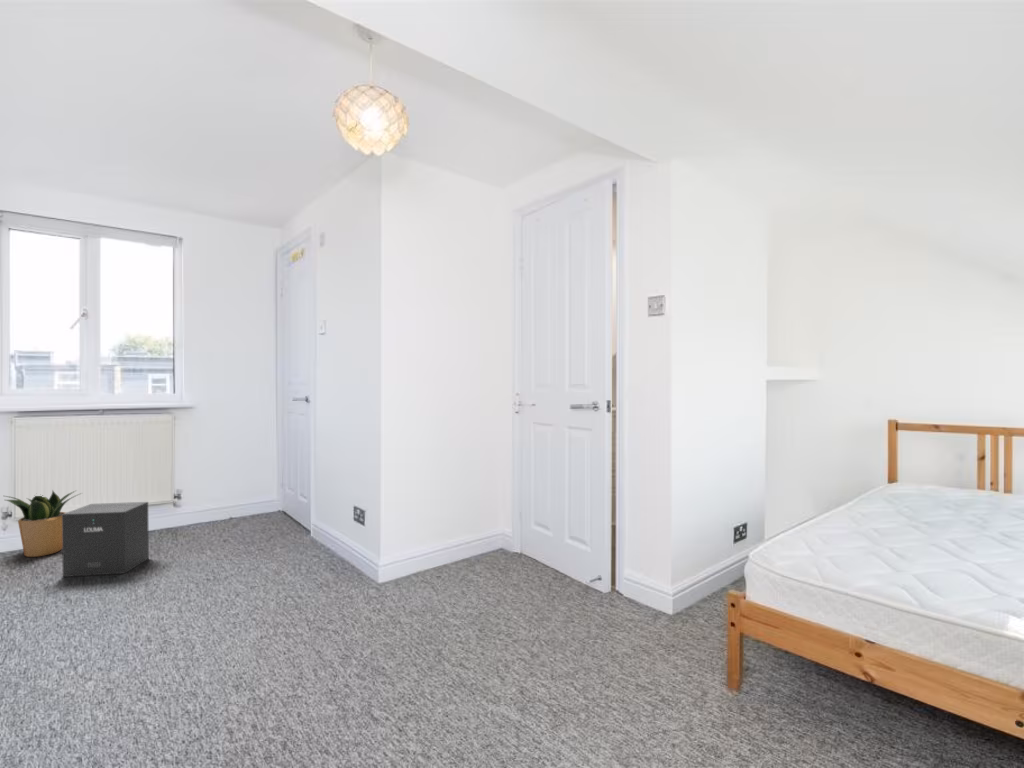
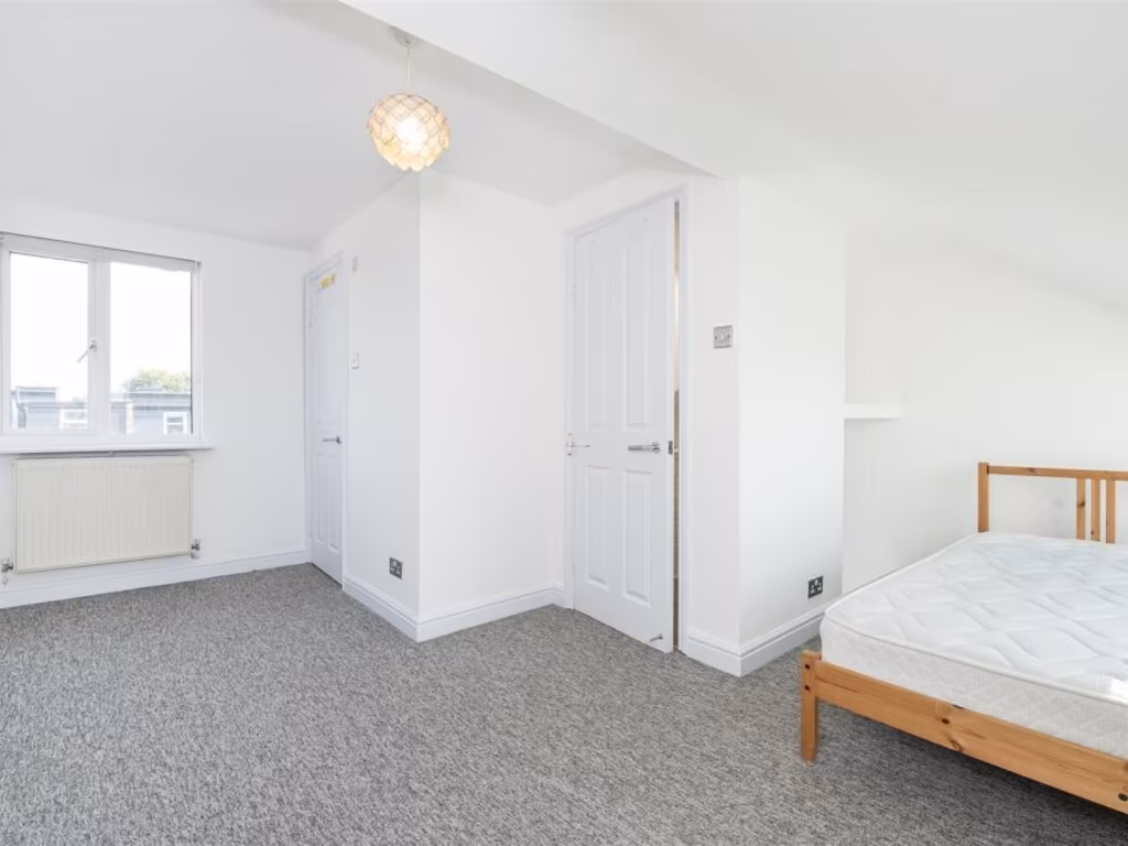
- speaker (107, 537)
- potted plant (43, 522)
